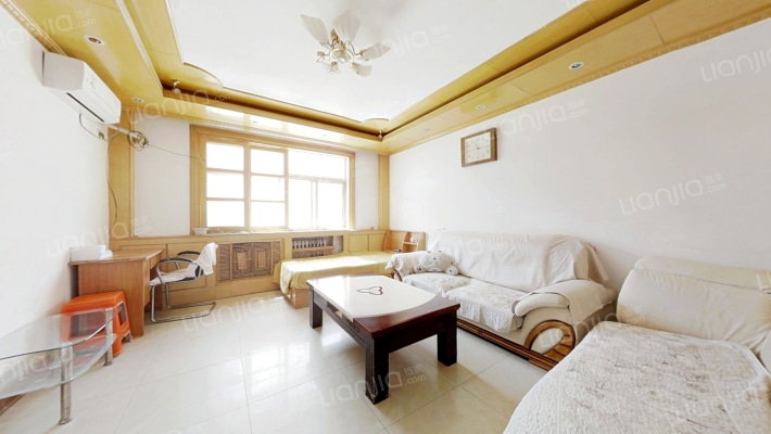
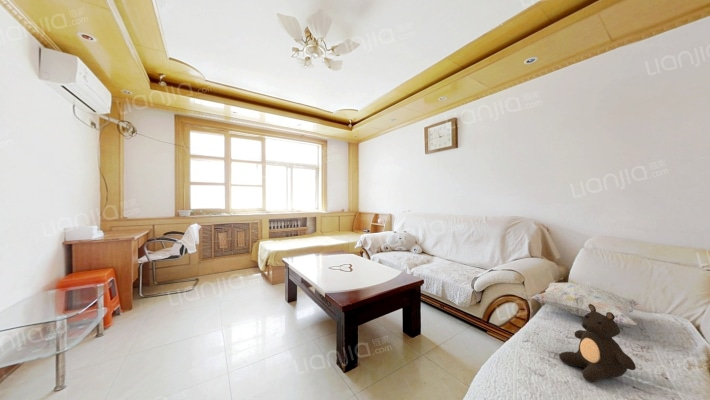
+ teddy bear (591, 340)
+ decorative pillow (584, 300)
